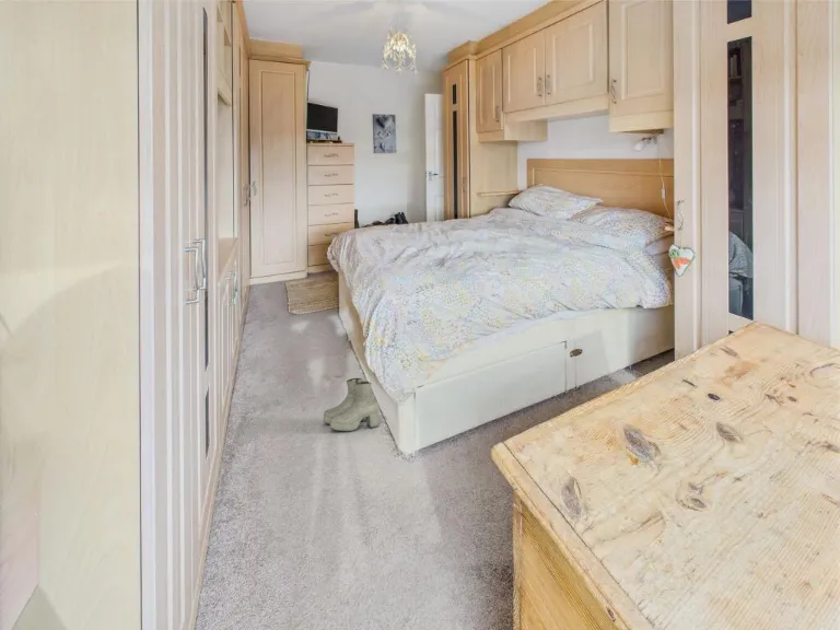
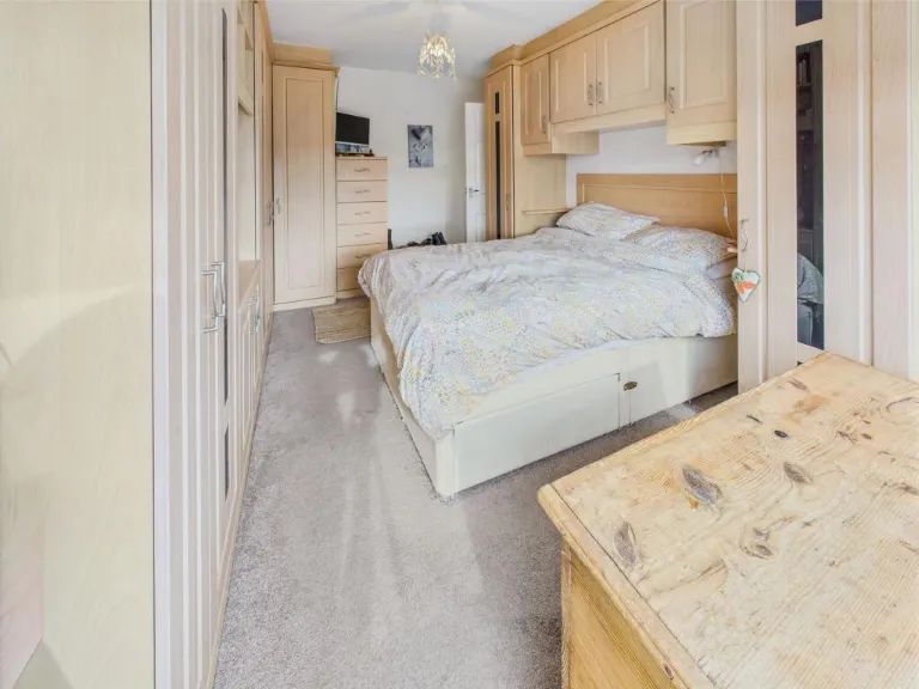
- boots (350, 402)
